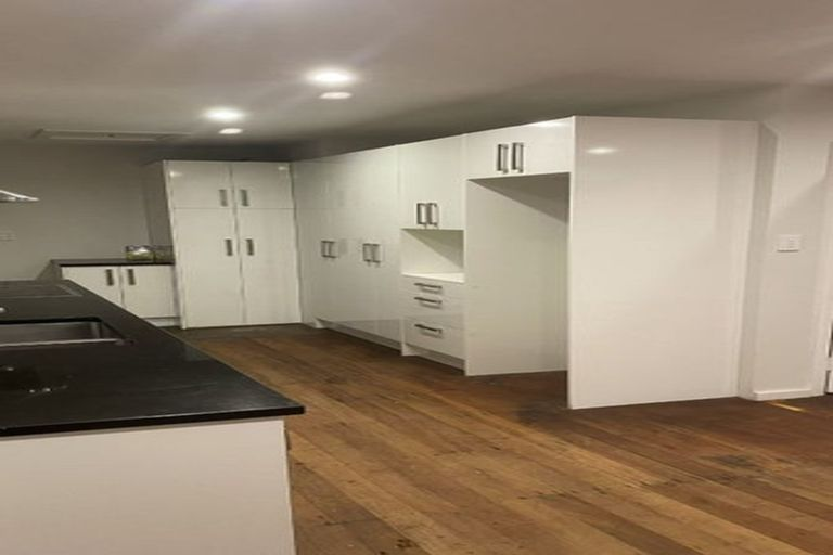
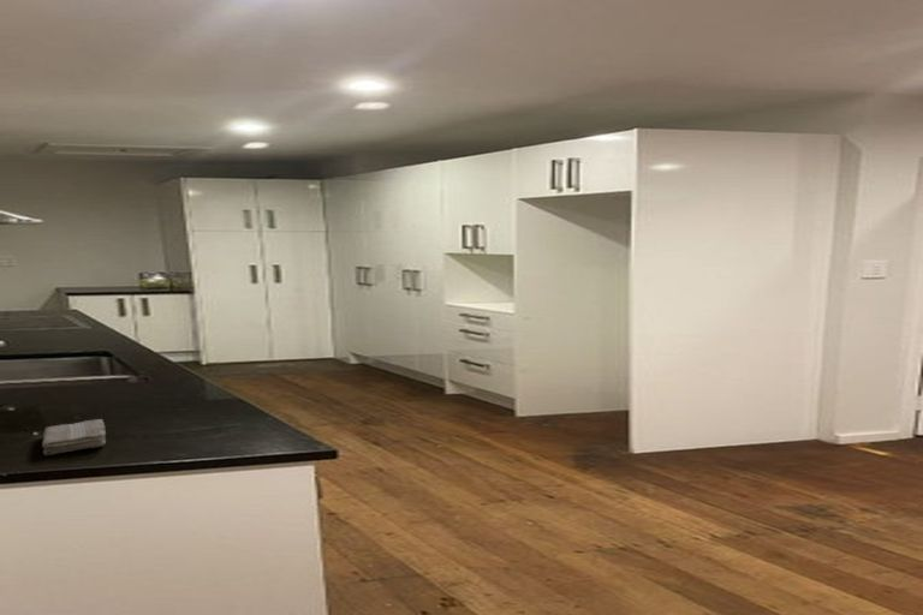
+ washcloth (73, 435)
